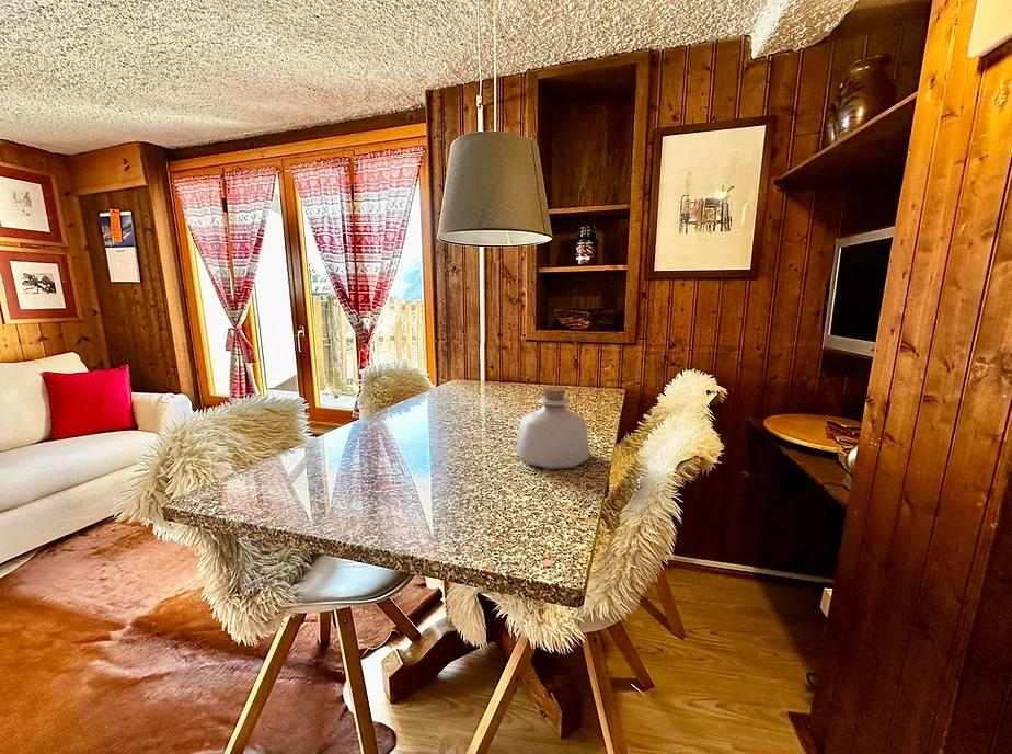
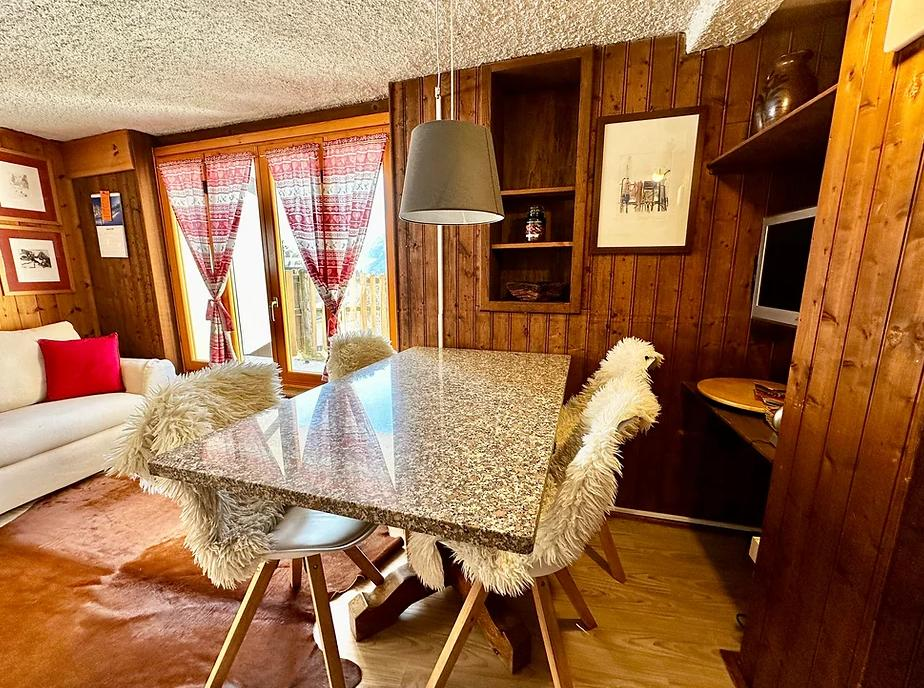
- bottle (554, 423)
